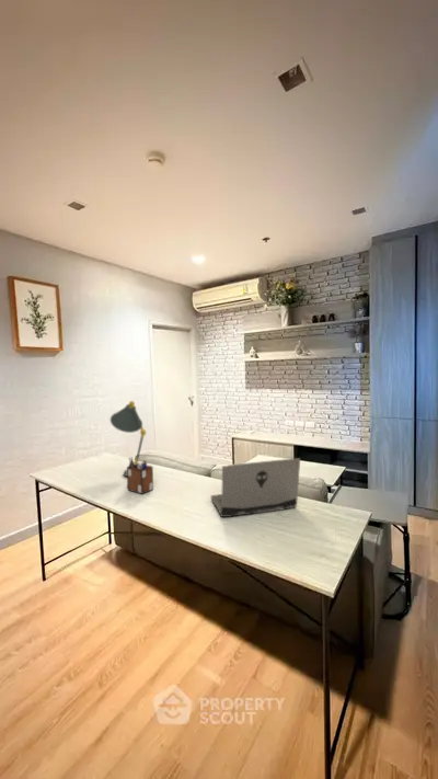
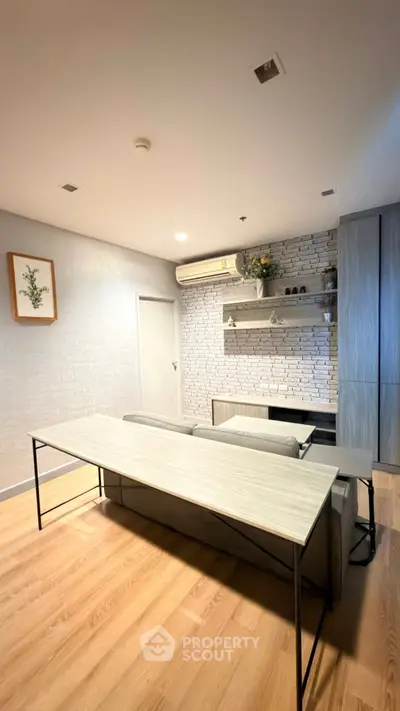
- desk lamp (132, 432)
- desk organizer (139, 473)
- laptop computer (252, 480)
